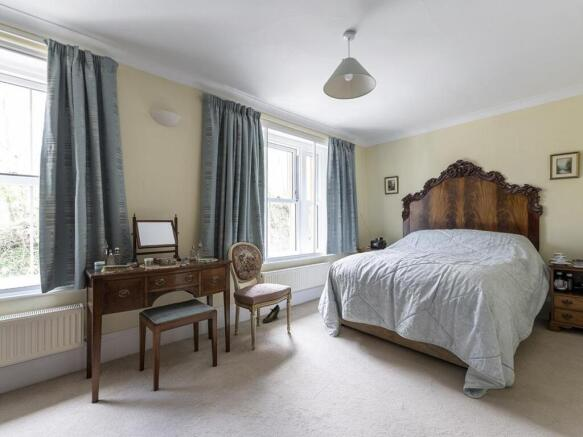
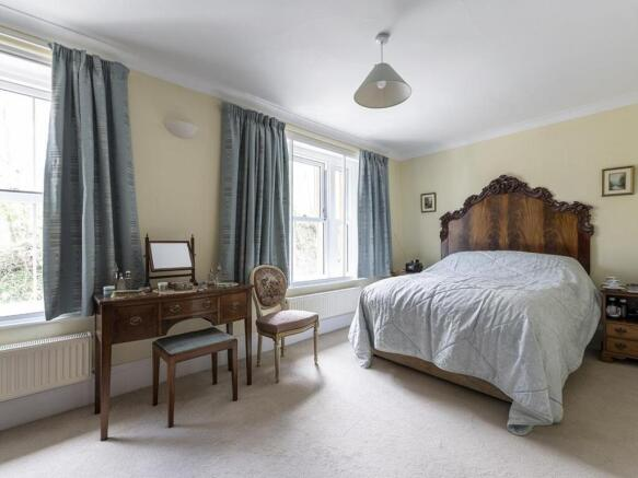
- shoe (270, 313)
